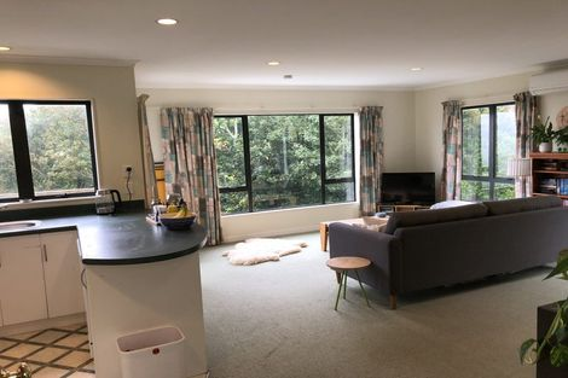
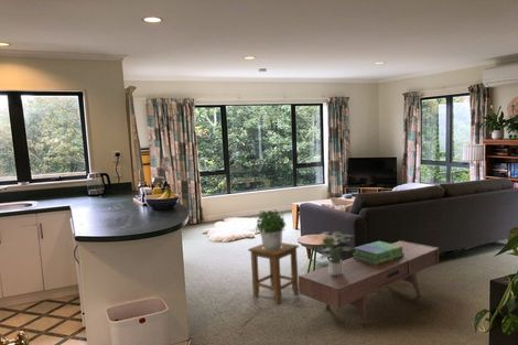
+ potted plant (269, 228)
+ coffee table (374, 281)
+ potted plant (335, 250)
+ stool (274, 270)
+ stack of books (378, 251)
